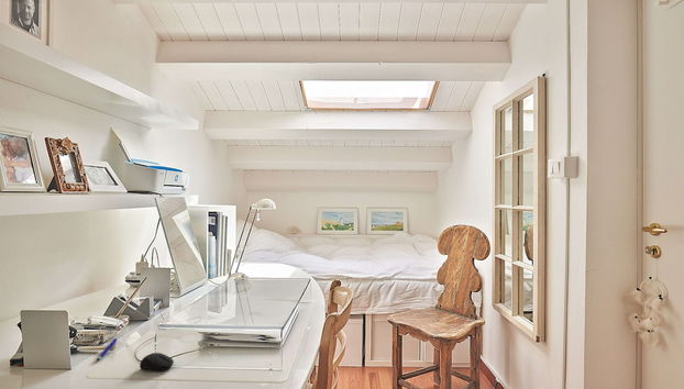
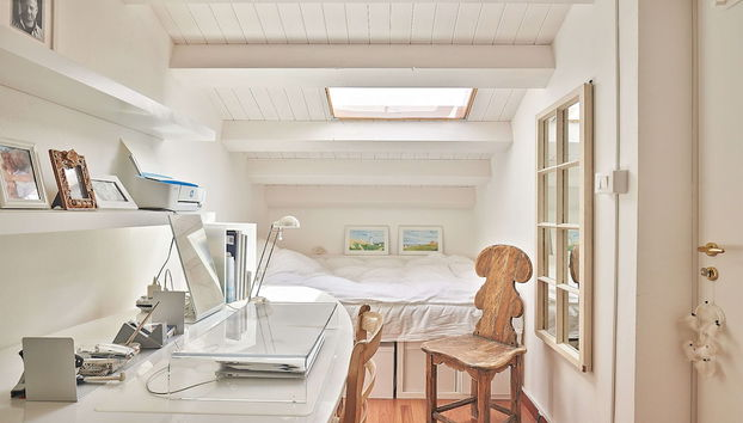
- pen (107, 348)
- computer mouse (156, 360)
